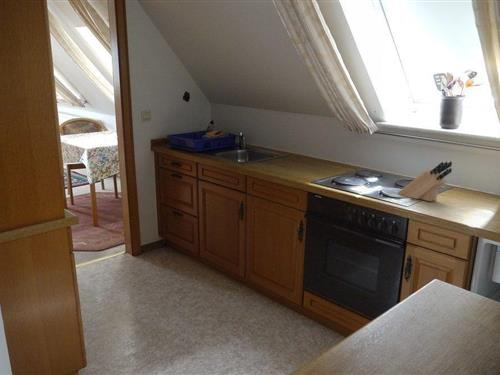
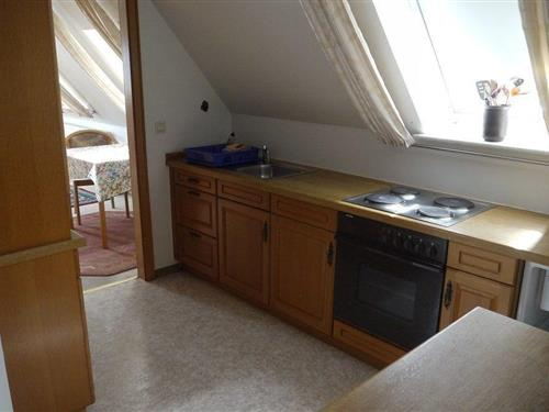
- knife block (425, 178)
